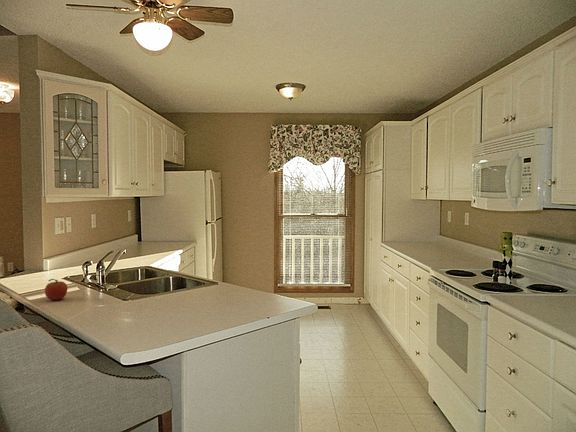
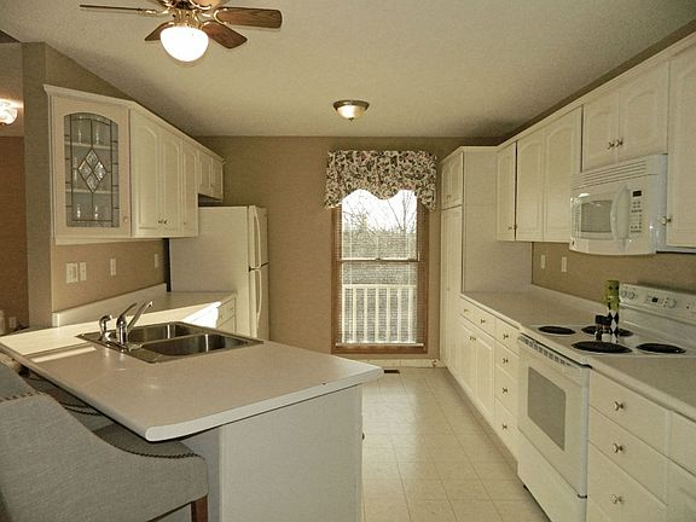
- fruit (56, 288)
